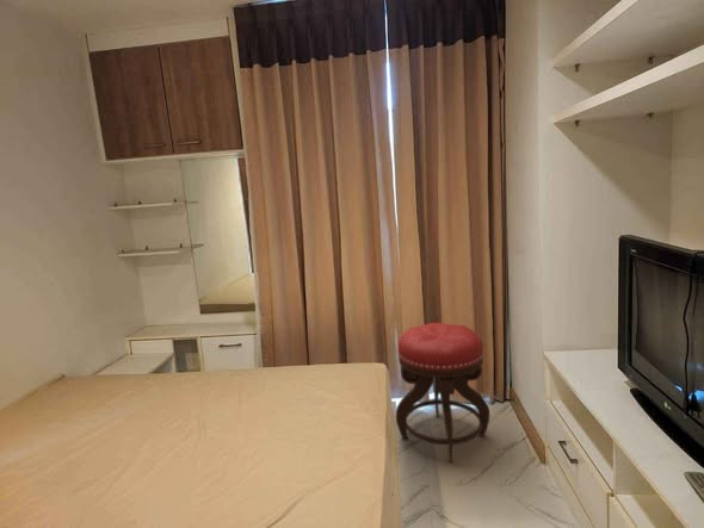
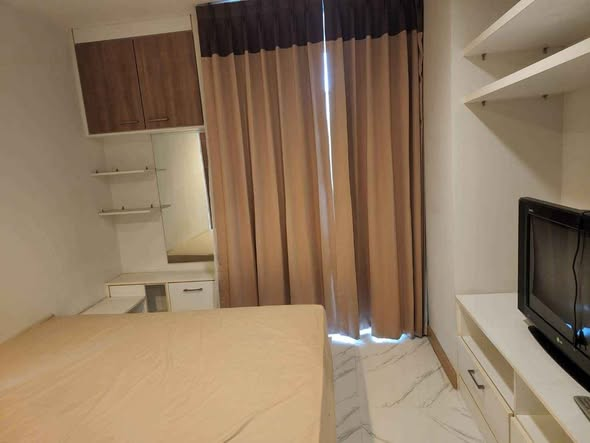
- stool (440, 385)
